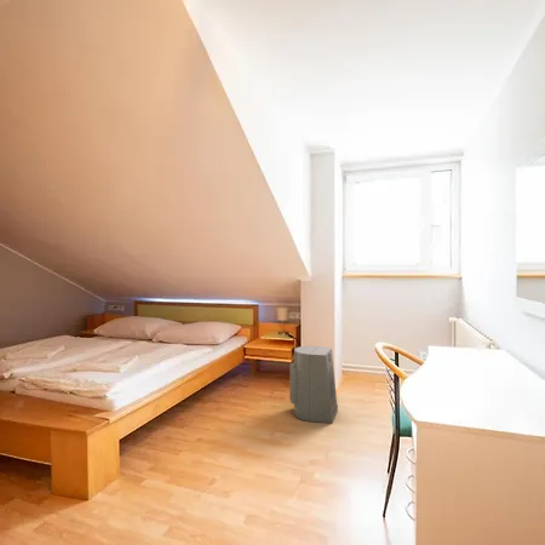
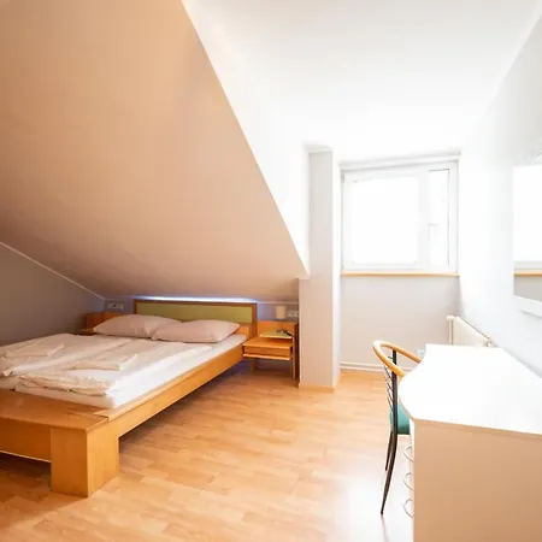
- fan (312, 382)
